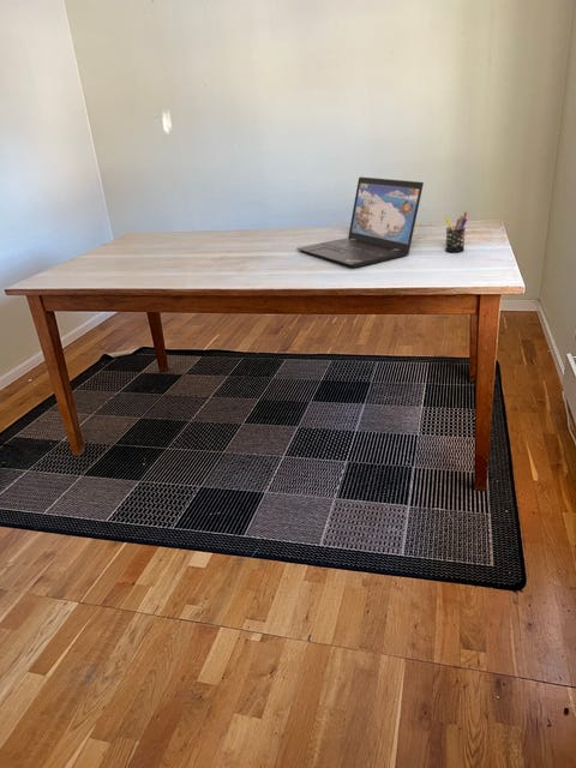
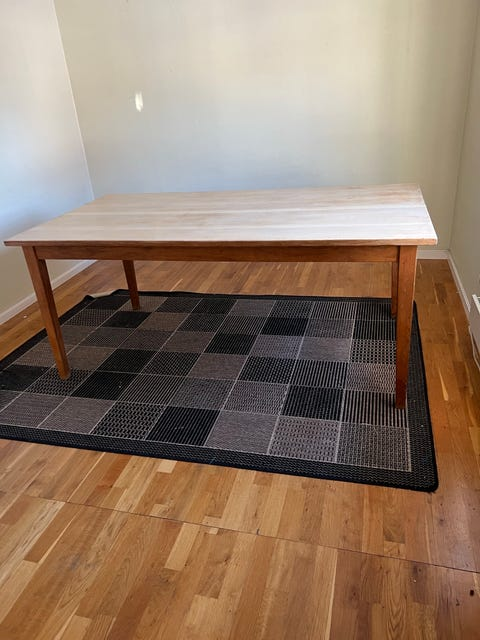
- laptop (355, 218)
- pen holder (457, 230)
